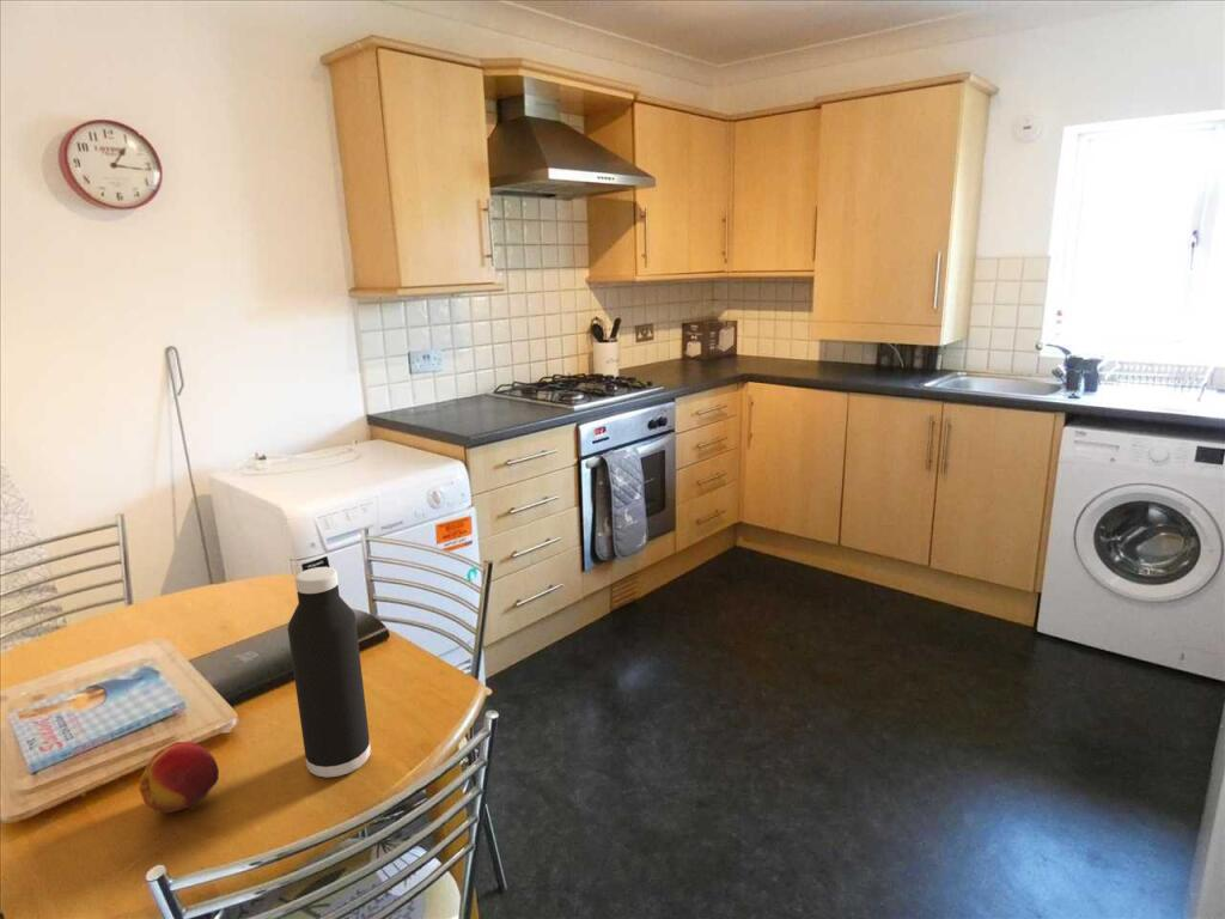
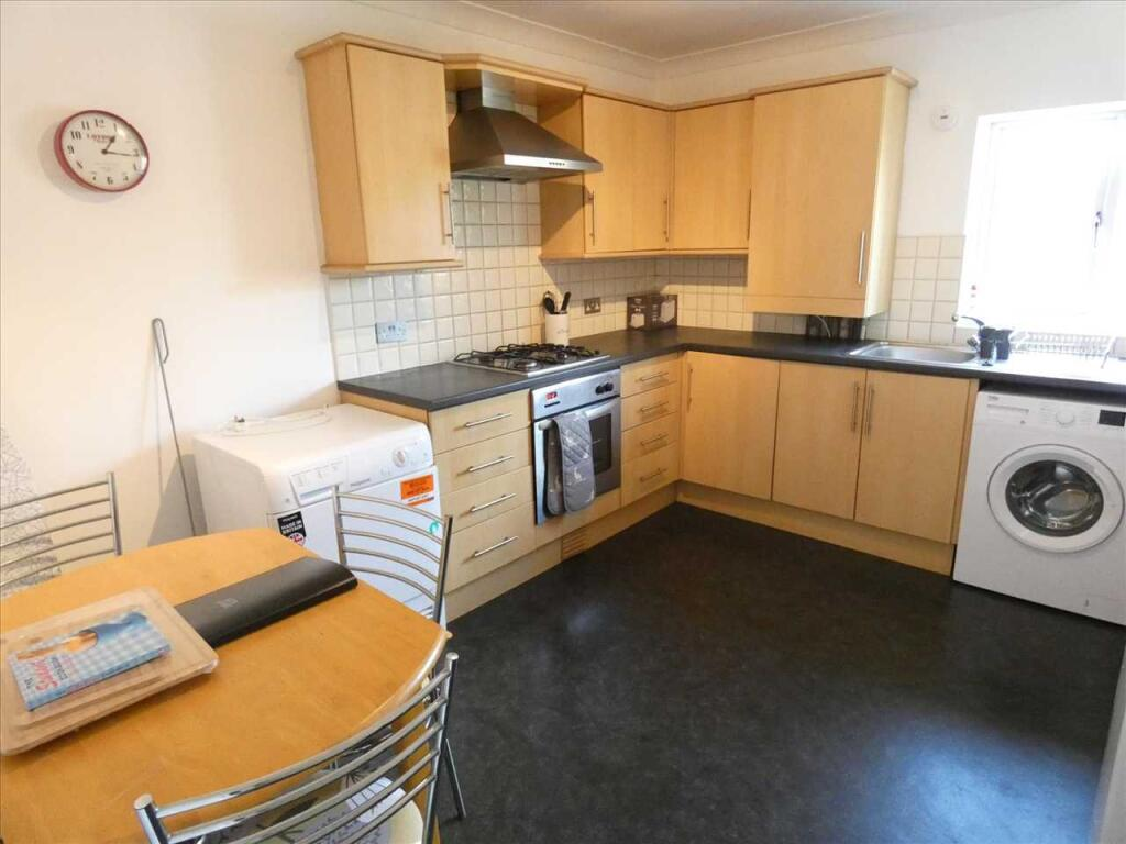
- fruit (178, 775)
- water bottle (327, 669)
